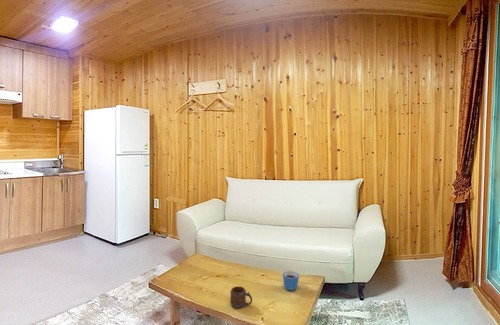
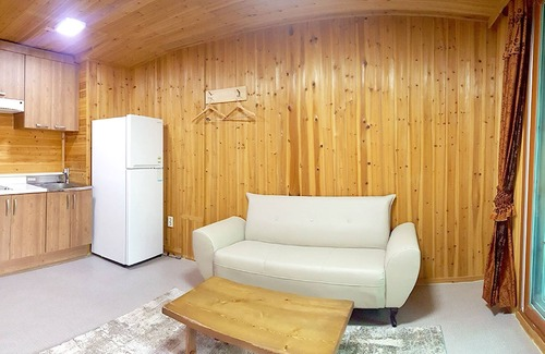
- mug (241, 298)
- mug (291, 280)
